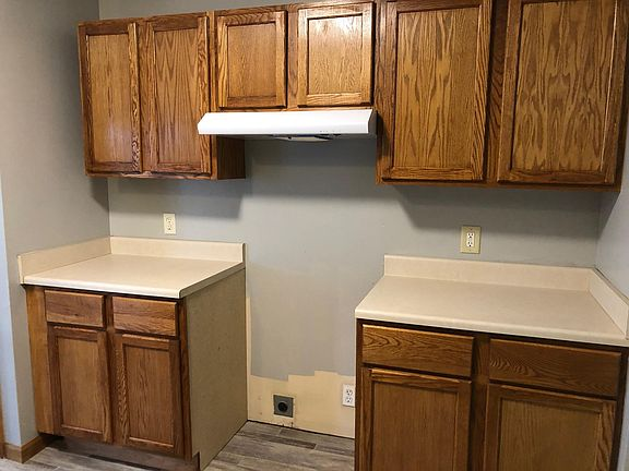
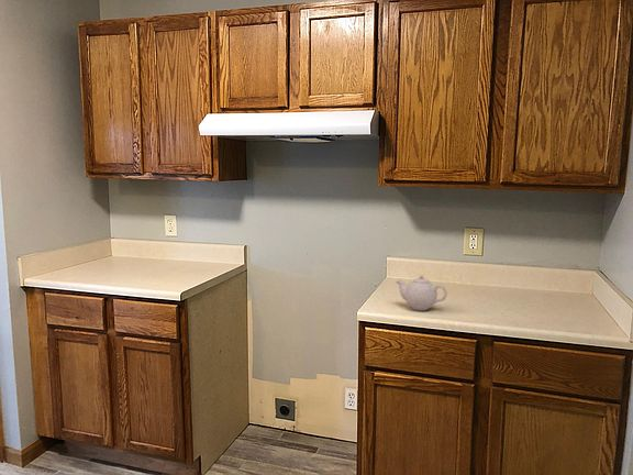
+ teapot (421, 291)
